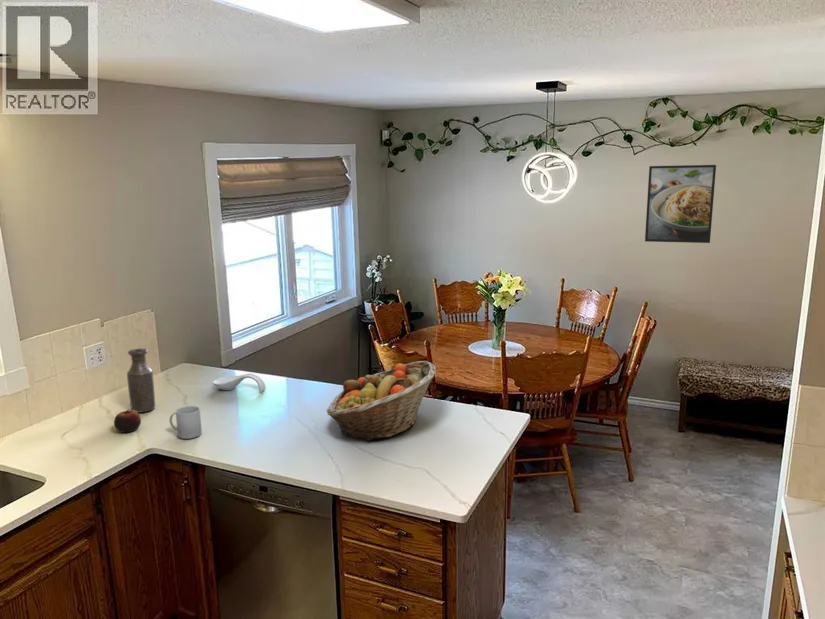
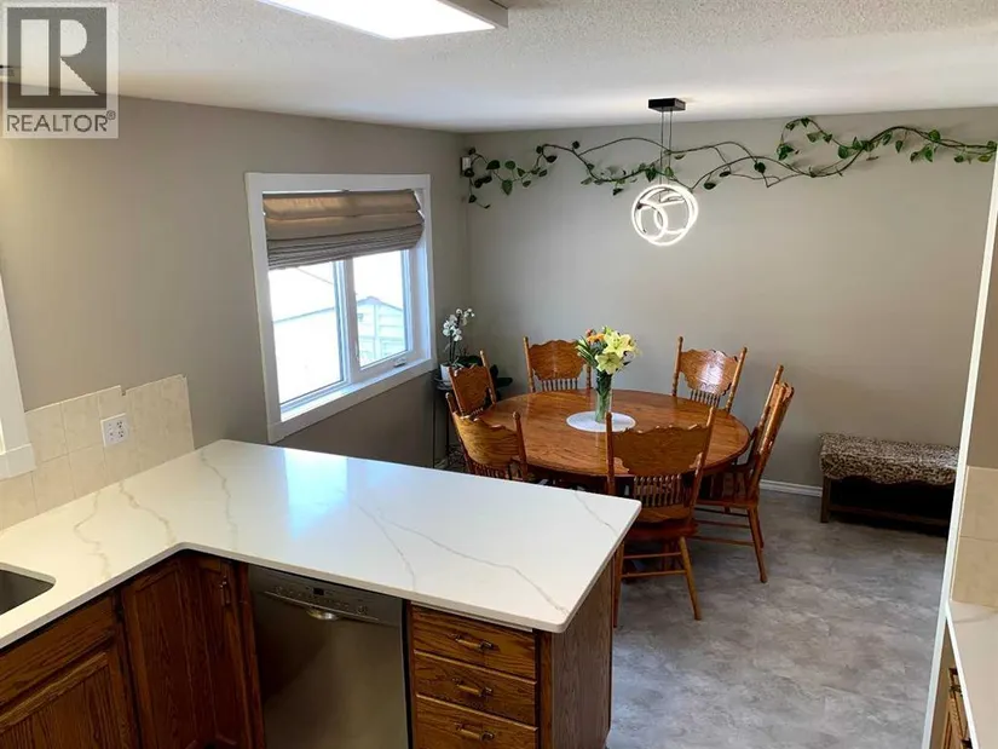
- spoon rest (238, 381)
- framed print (679, 204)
- bottle (140, 379)
- apple (127, 420)
- fruit basket (382, 396)
- mug (184, 421)
